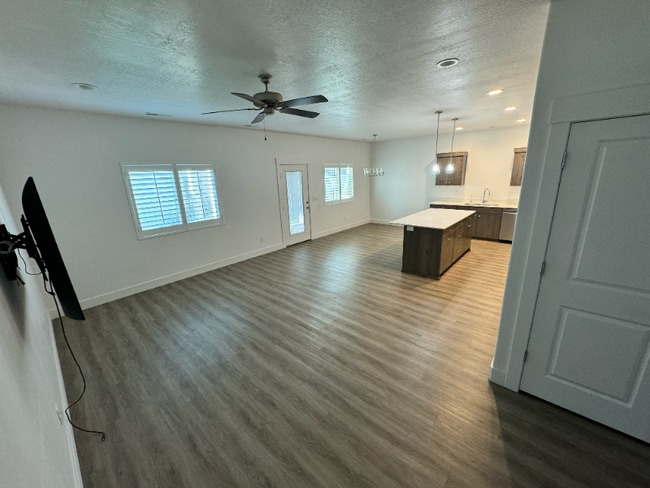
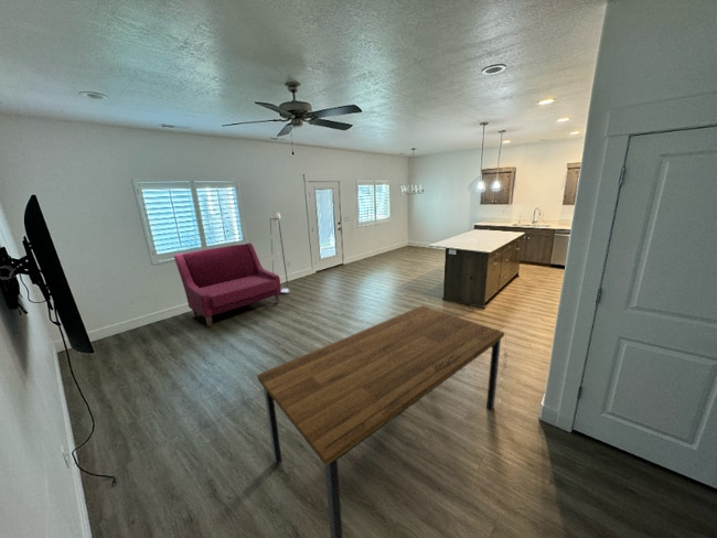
+ dining table (399, 383)
+ sofa (232, 280)
+ floor lamp (278, 252)
